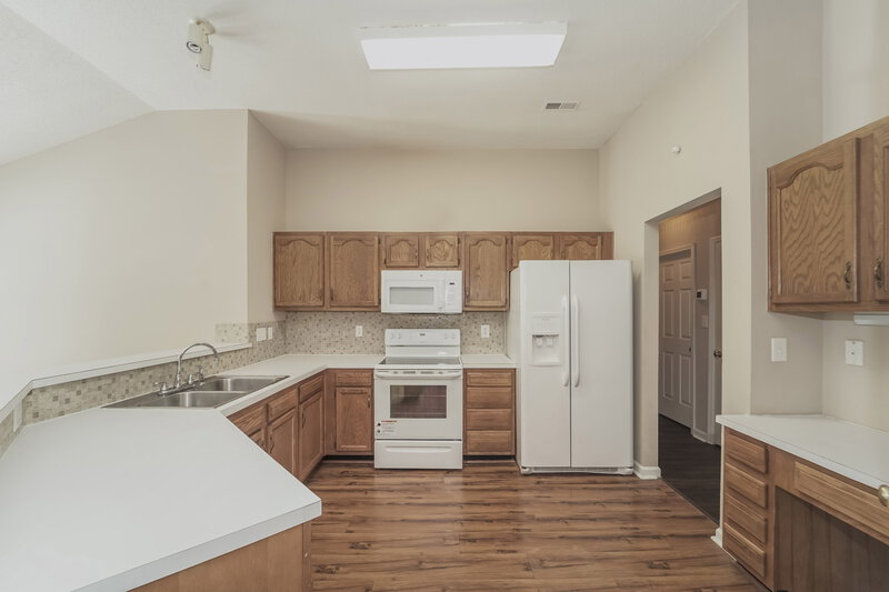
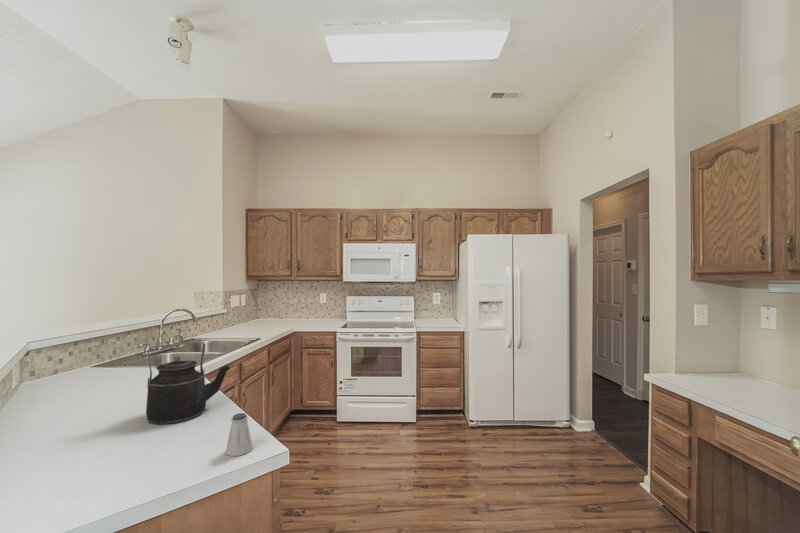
+ saltshaker (239, 432)
+ kettle (191, 376)
